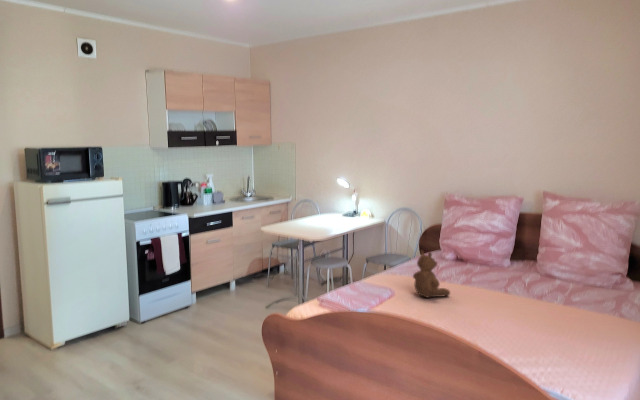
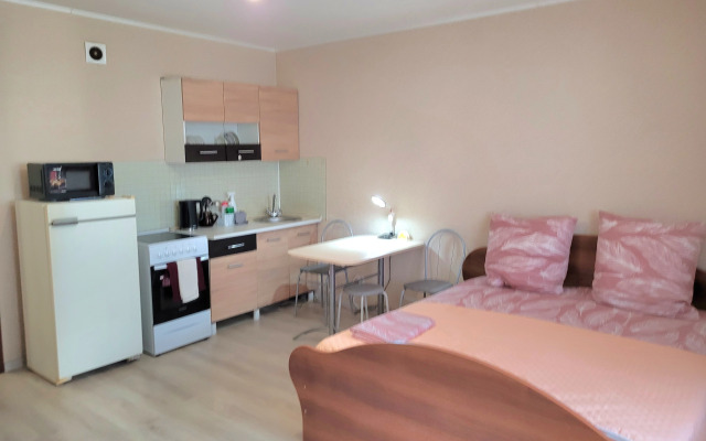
- teddy bear (431, 273)
